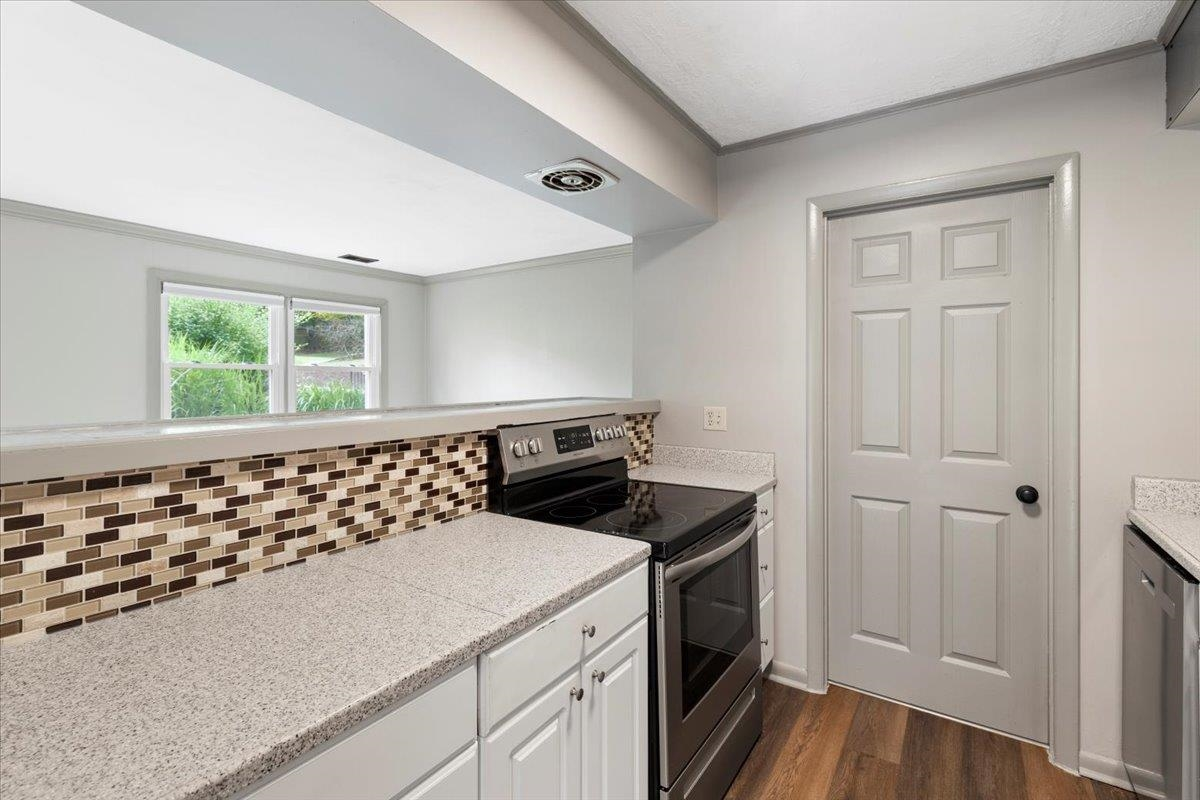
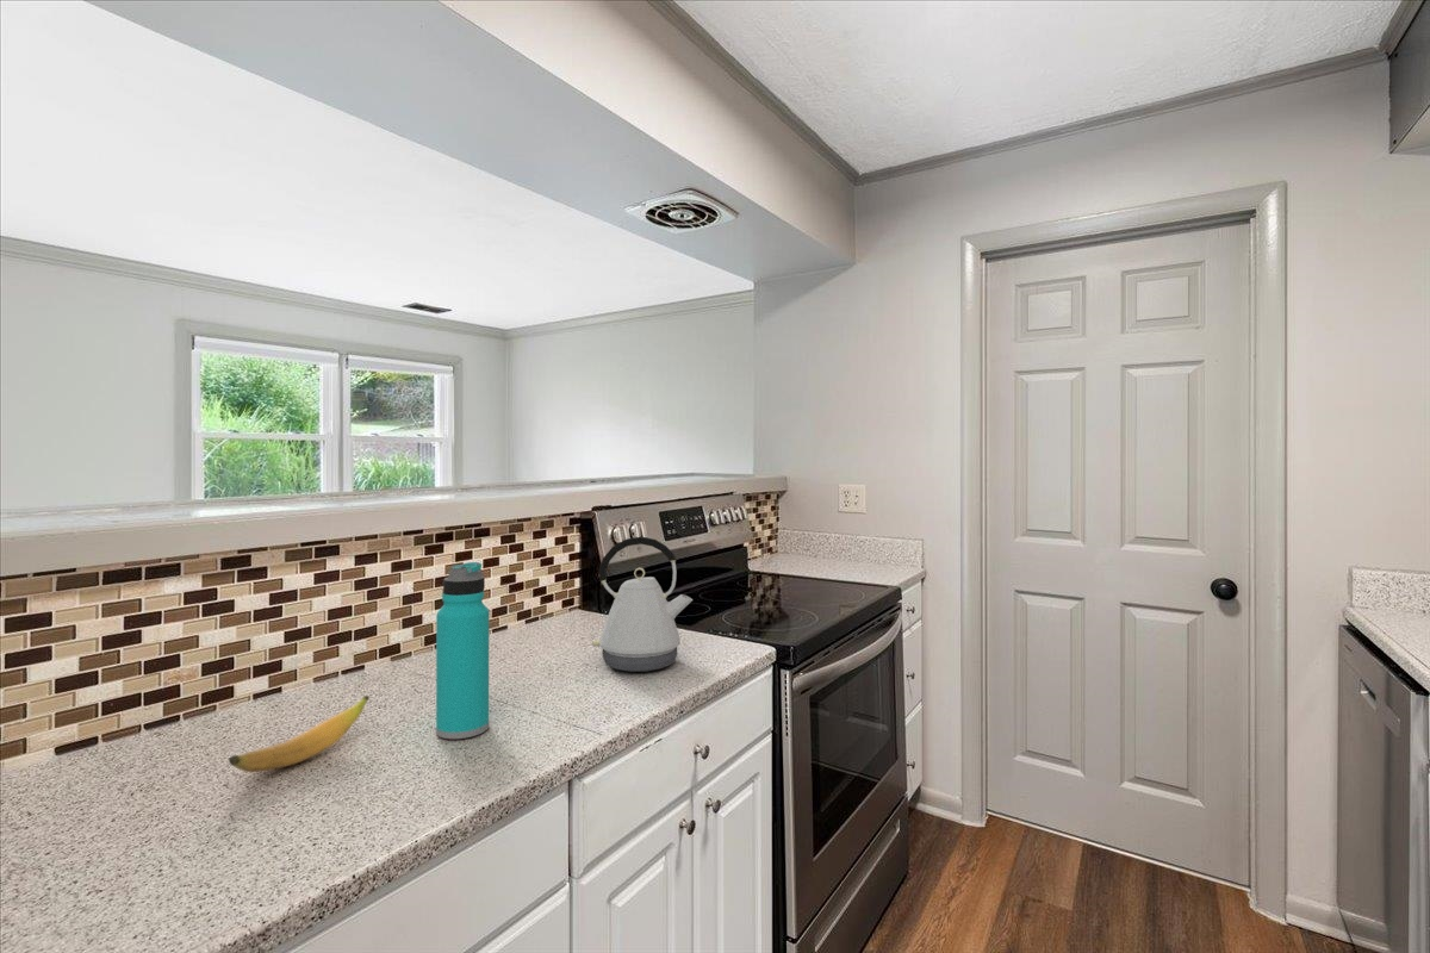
+ banana (305, 736)
+ kettle (642, 599)
+ water bottle (462, 647)
